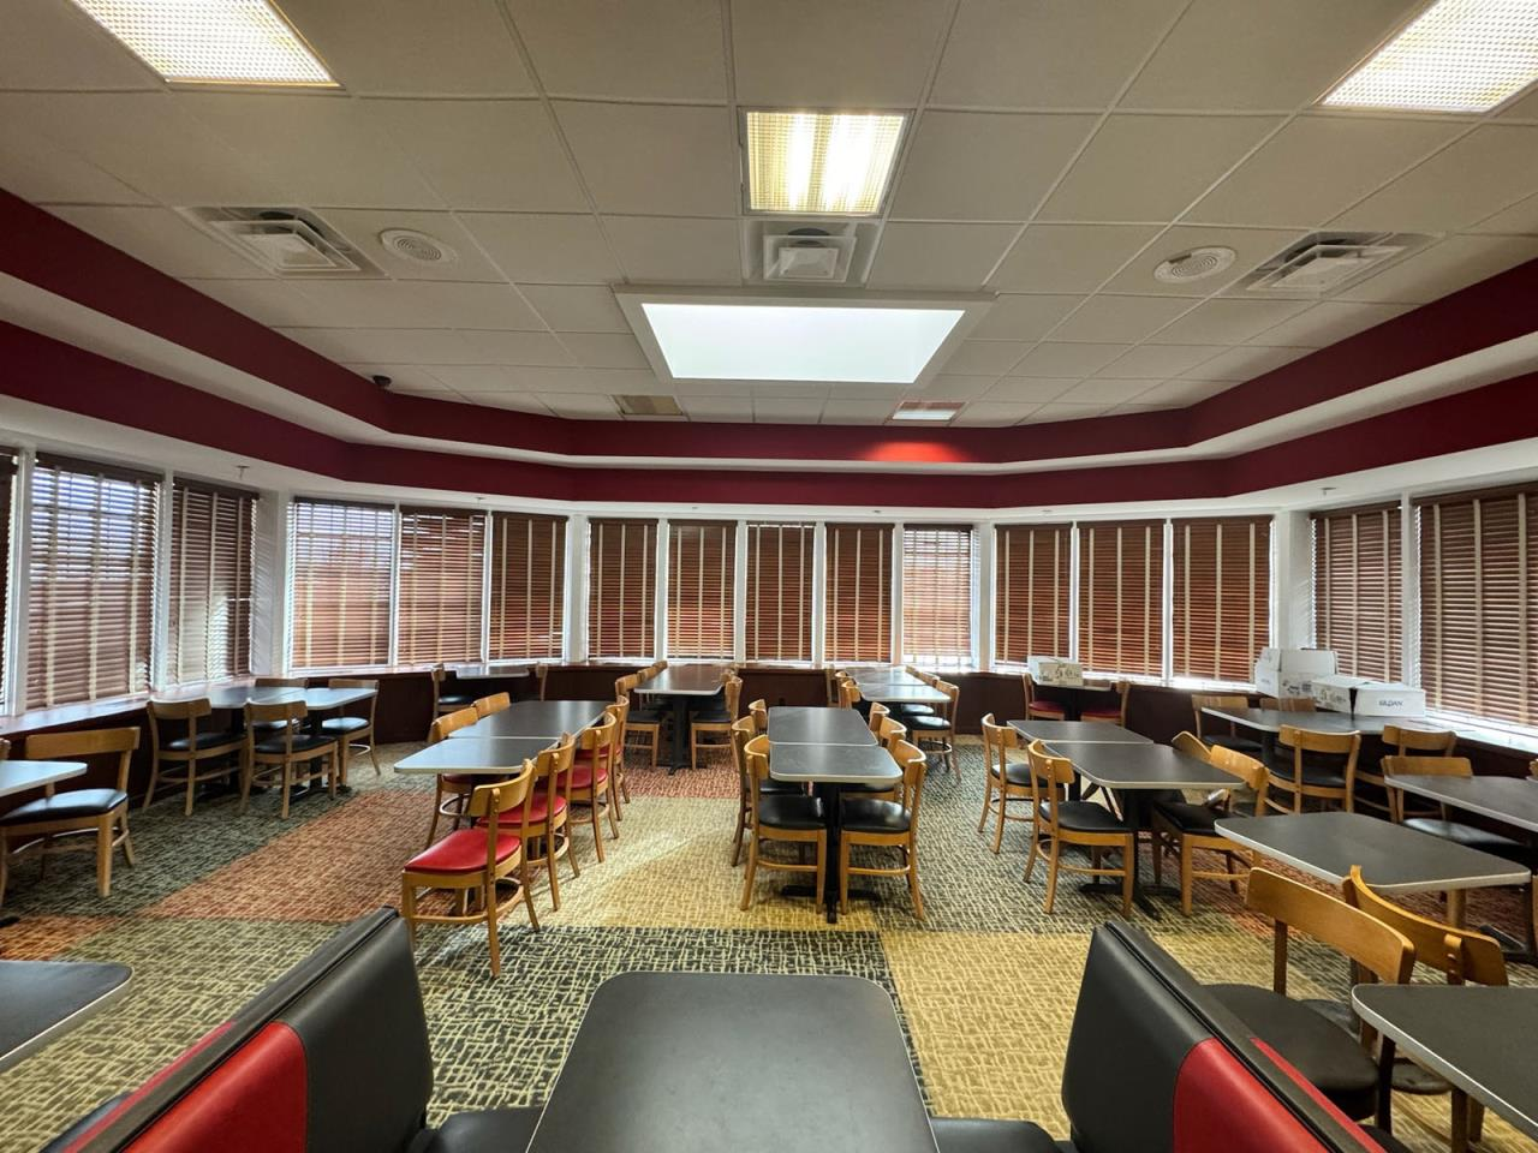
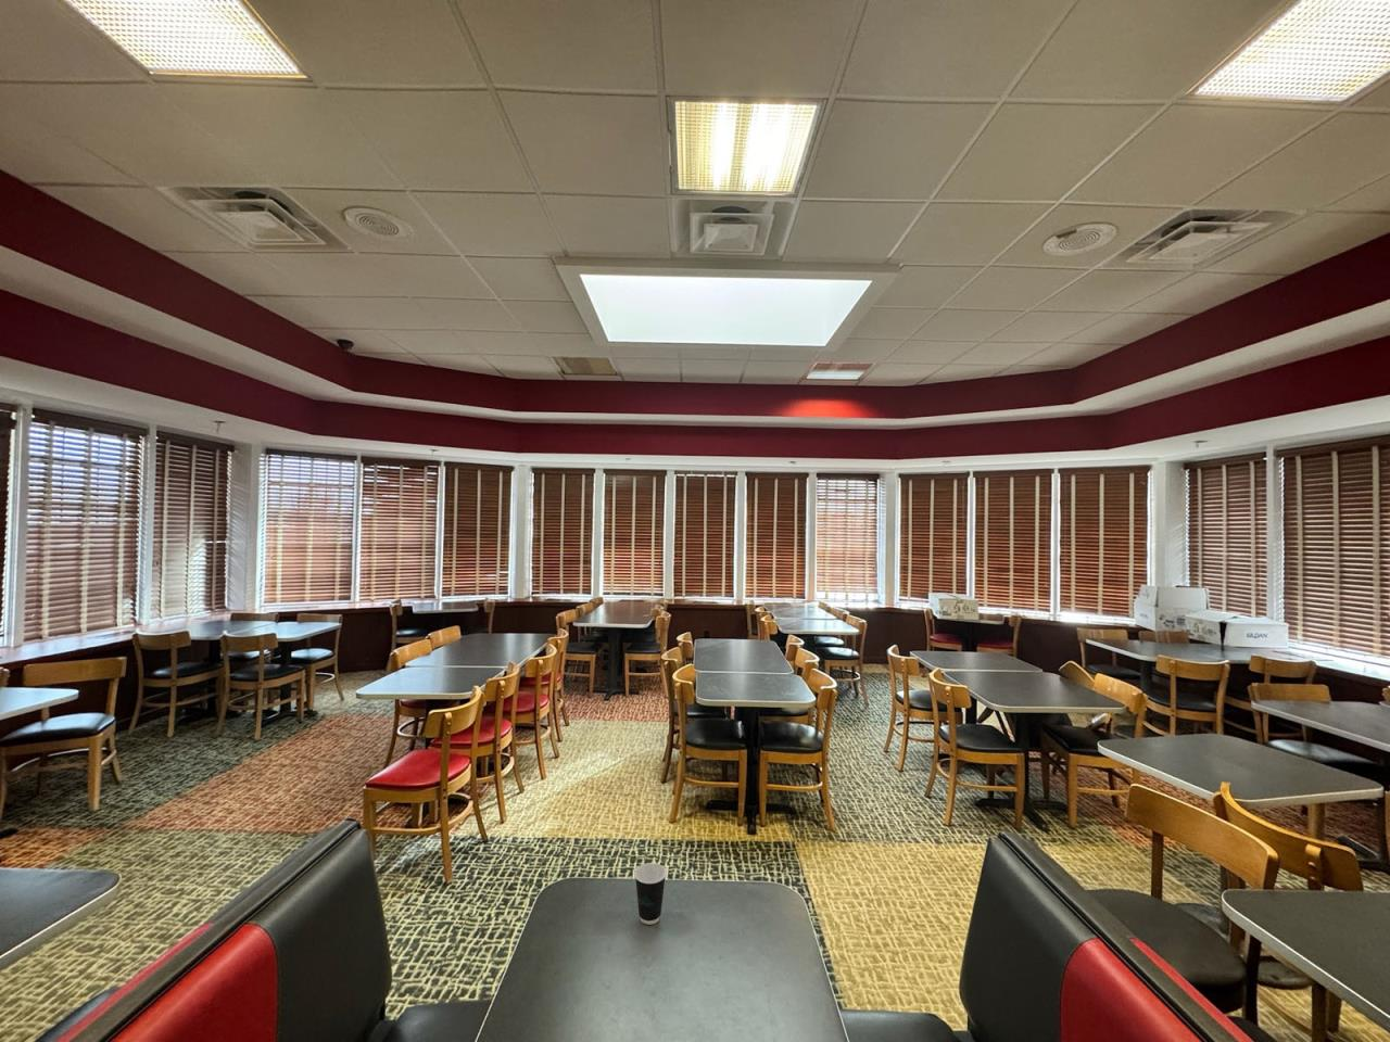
+ dixie cup (649, 894)
